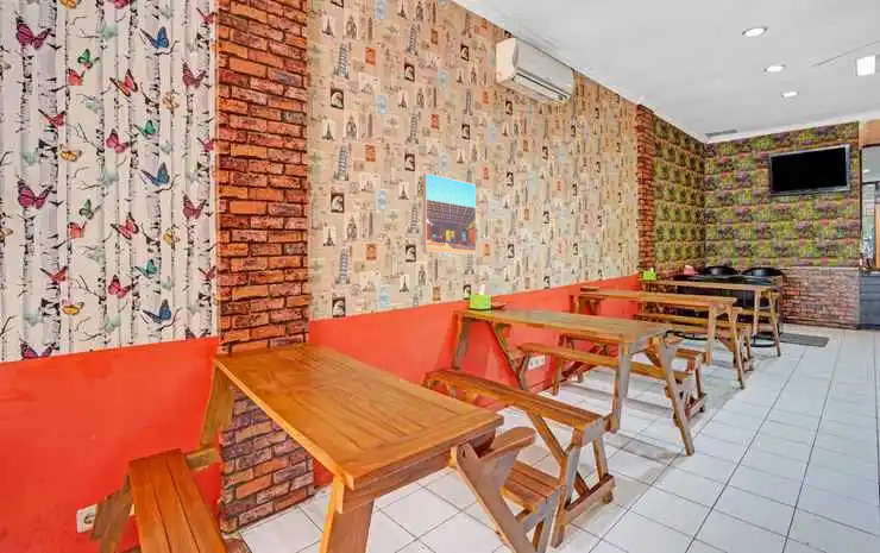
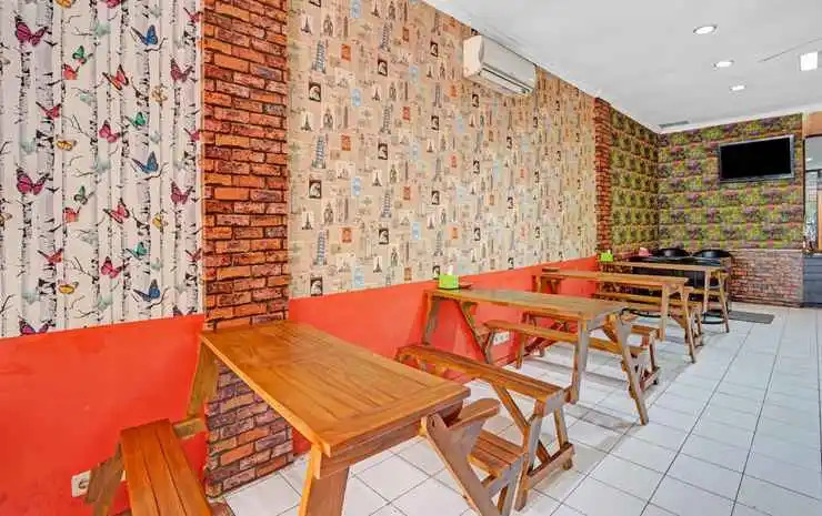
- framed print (451, 215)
